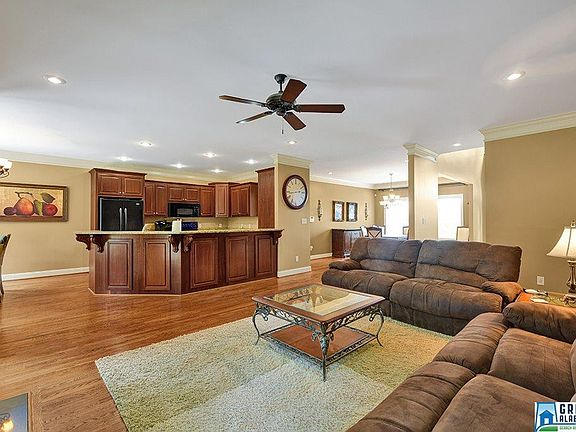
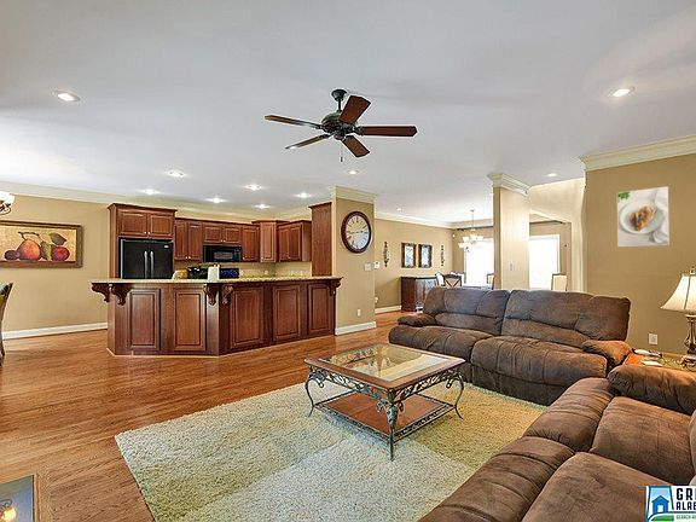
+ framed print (642, 218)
